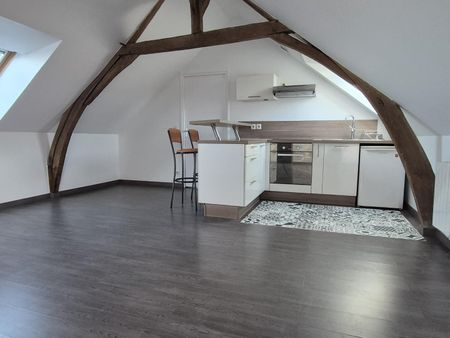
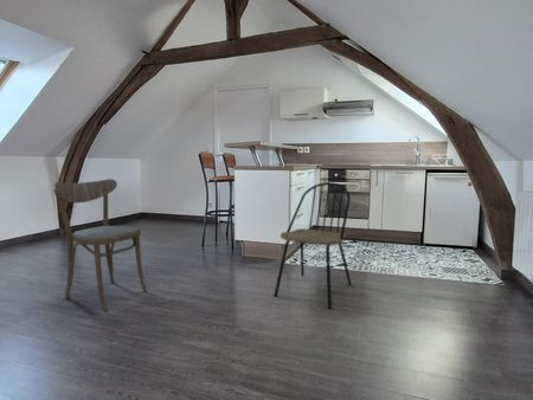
+ dining chair (315, 238)
+ dining chair (101, 238)
